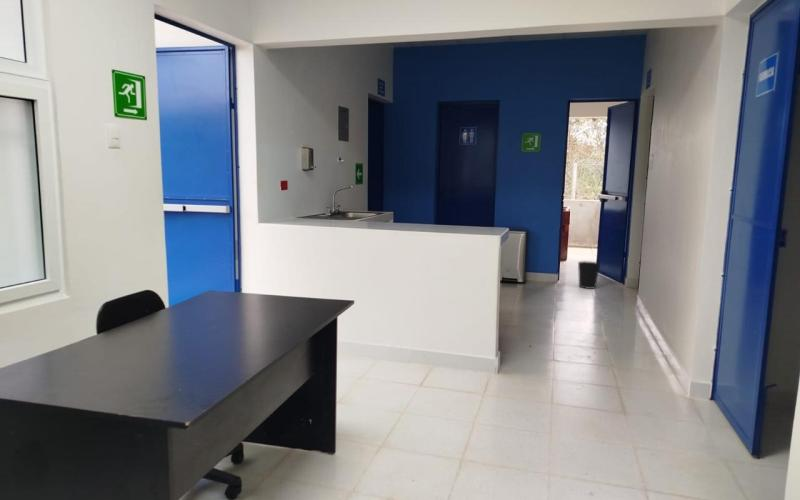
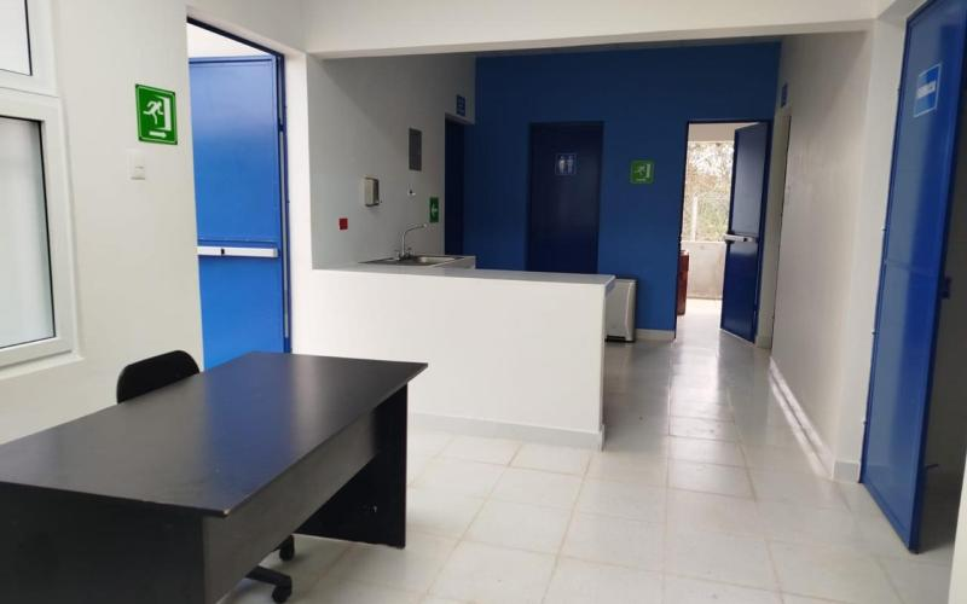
- wastebasket (588, 275)
